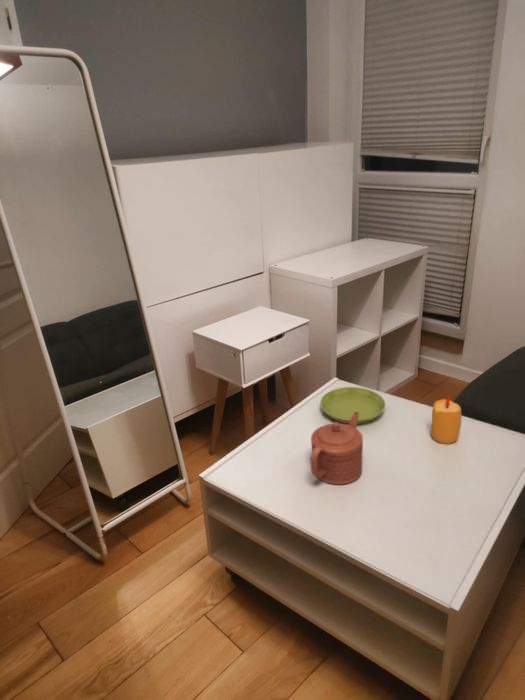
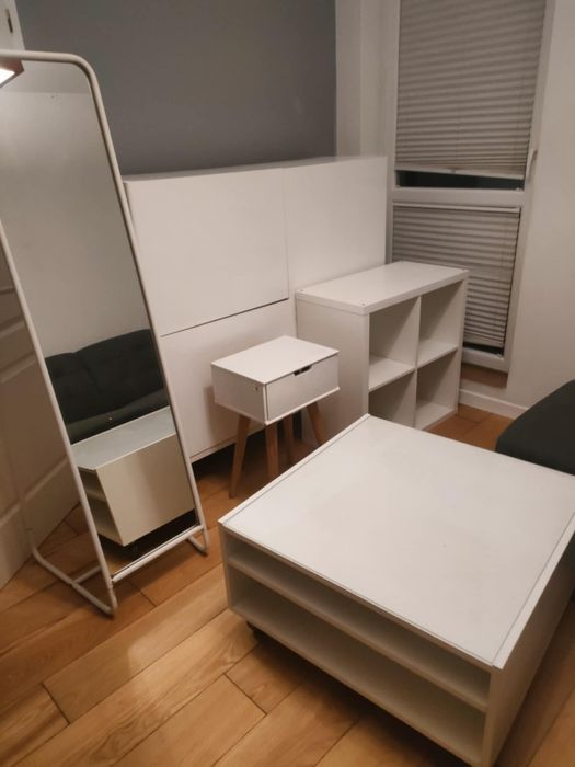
- saucer (352, 406)
- teapot (337, 446)
- candle (446, 415)
